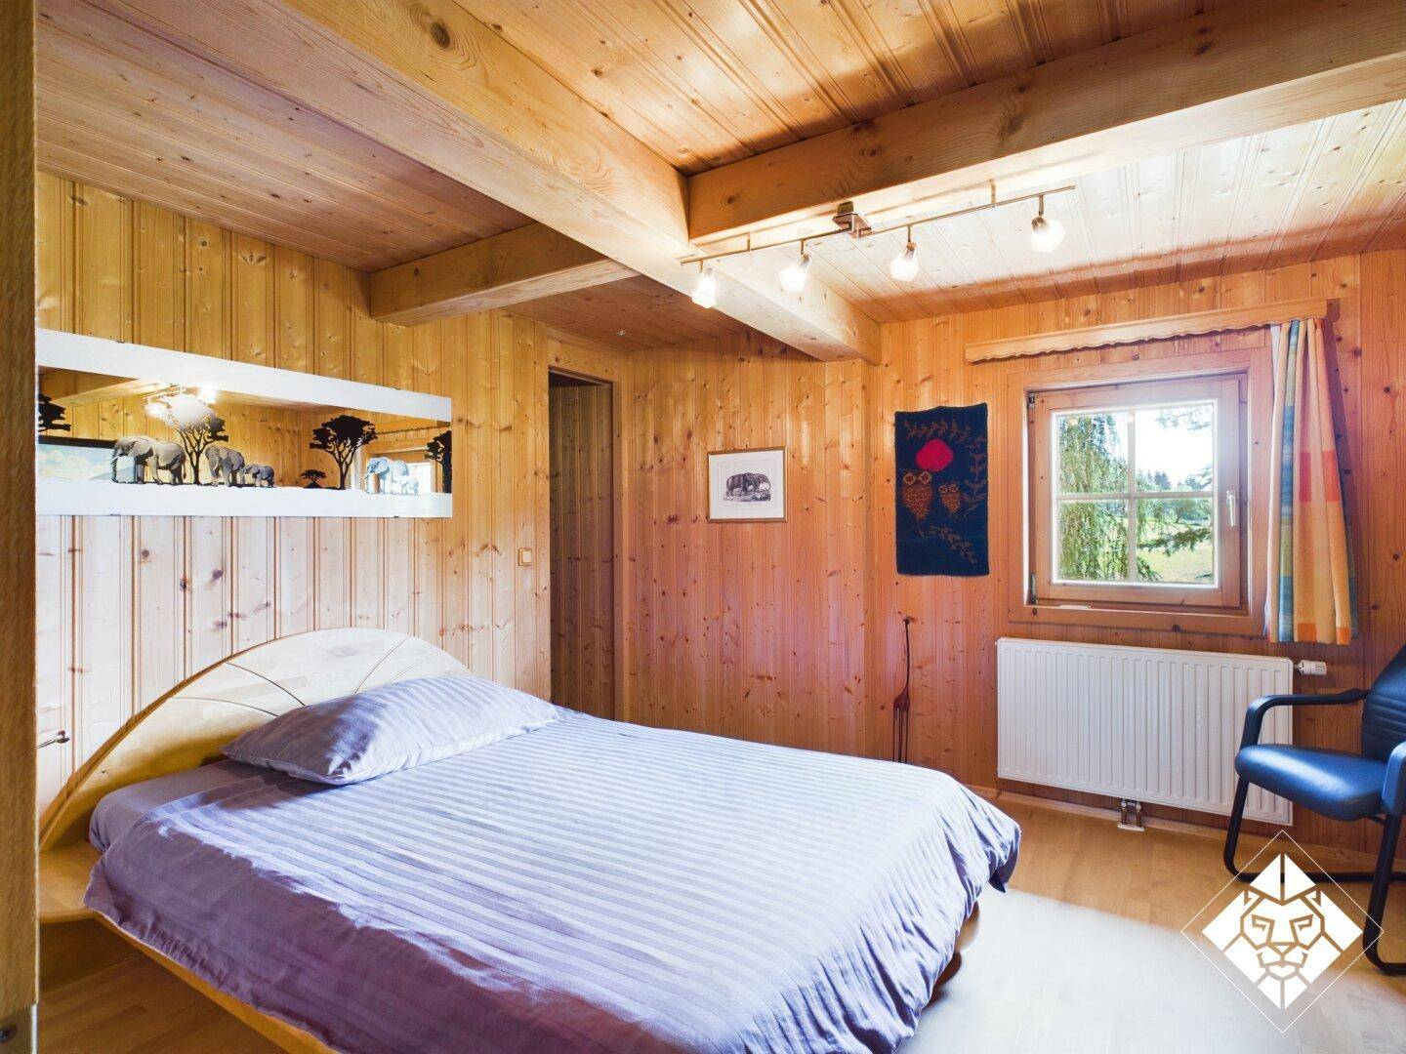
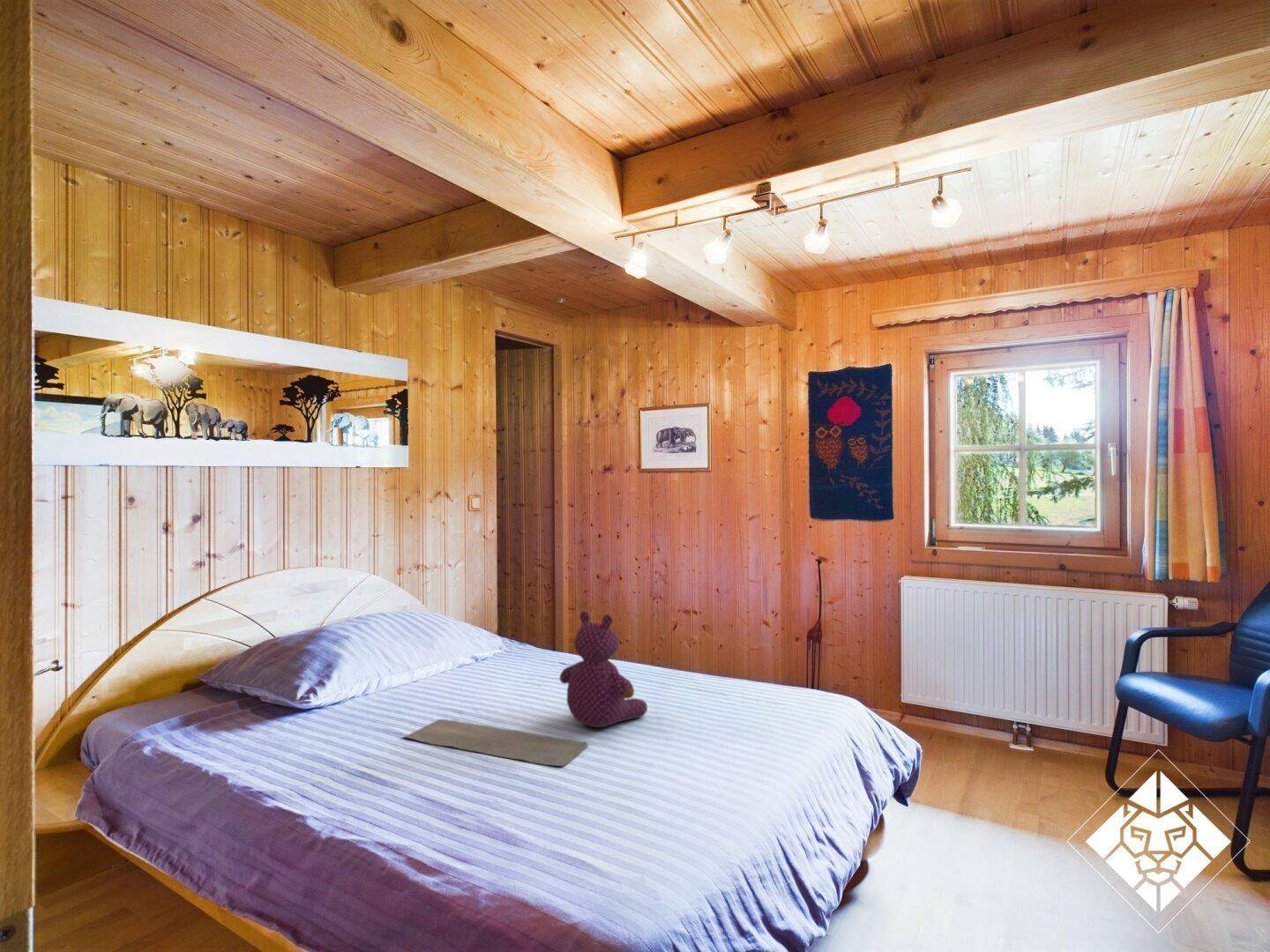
+ bath mat (495, 740)
+ teddy bear (605, 665)
